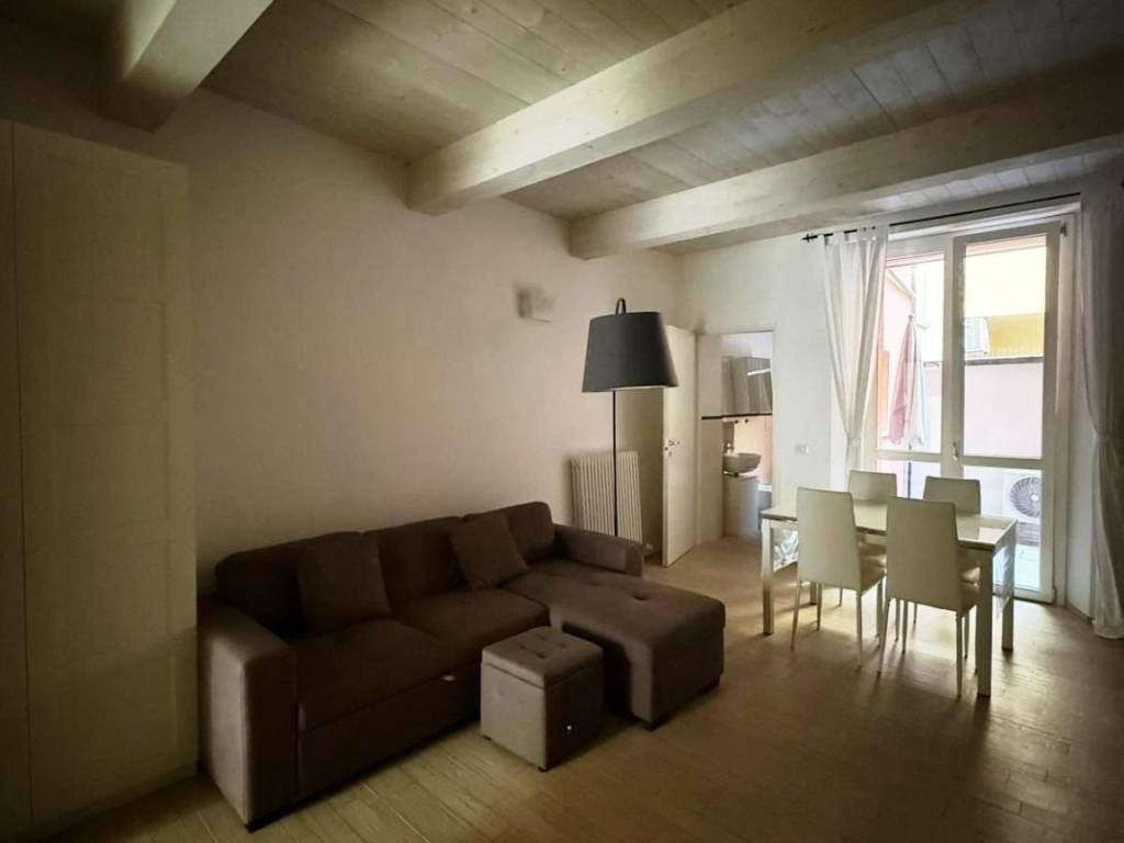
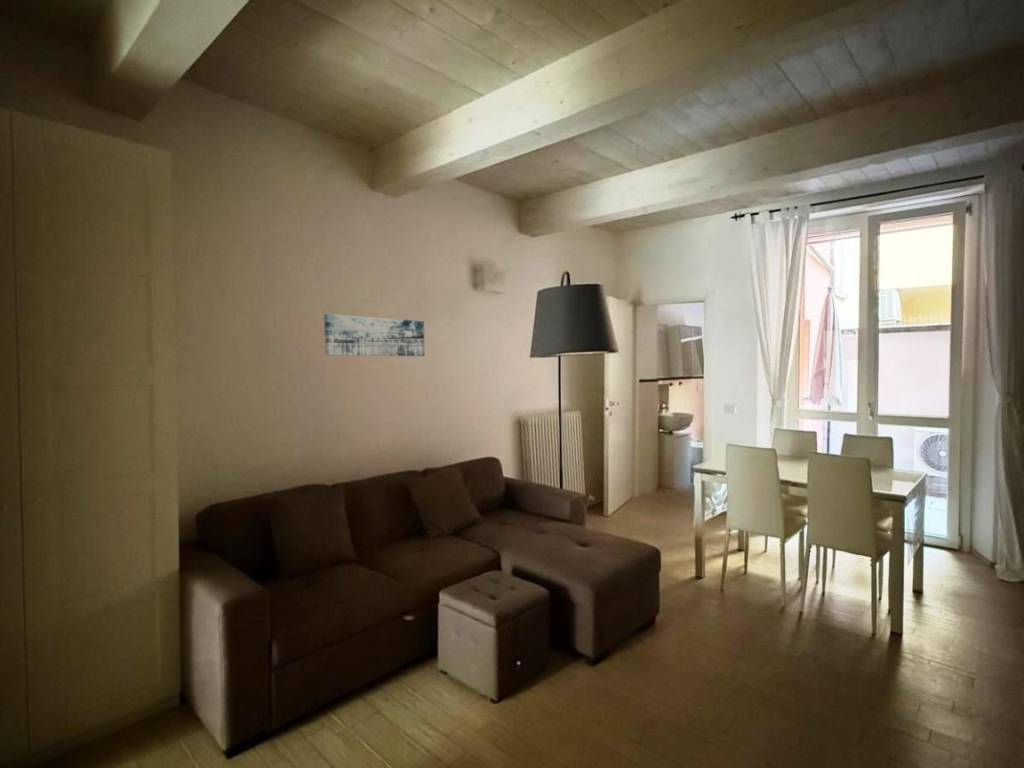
+ wall art (378, 336)
